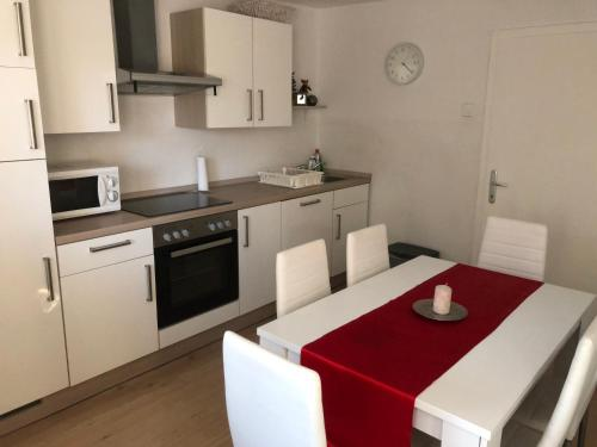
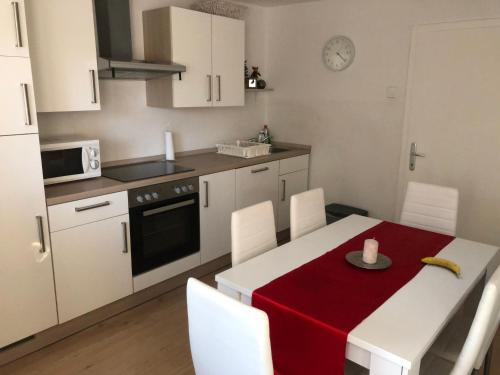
+ fruit (443, 265)
